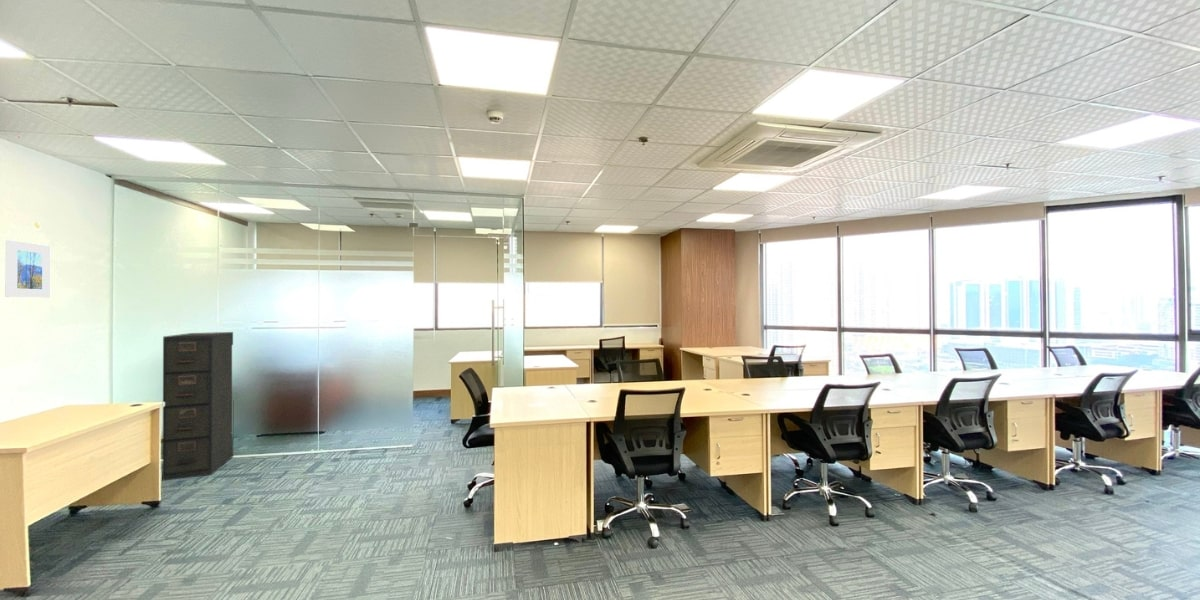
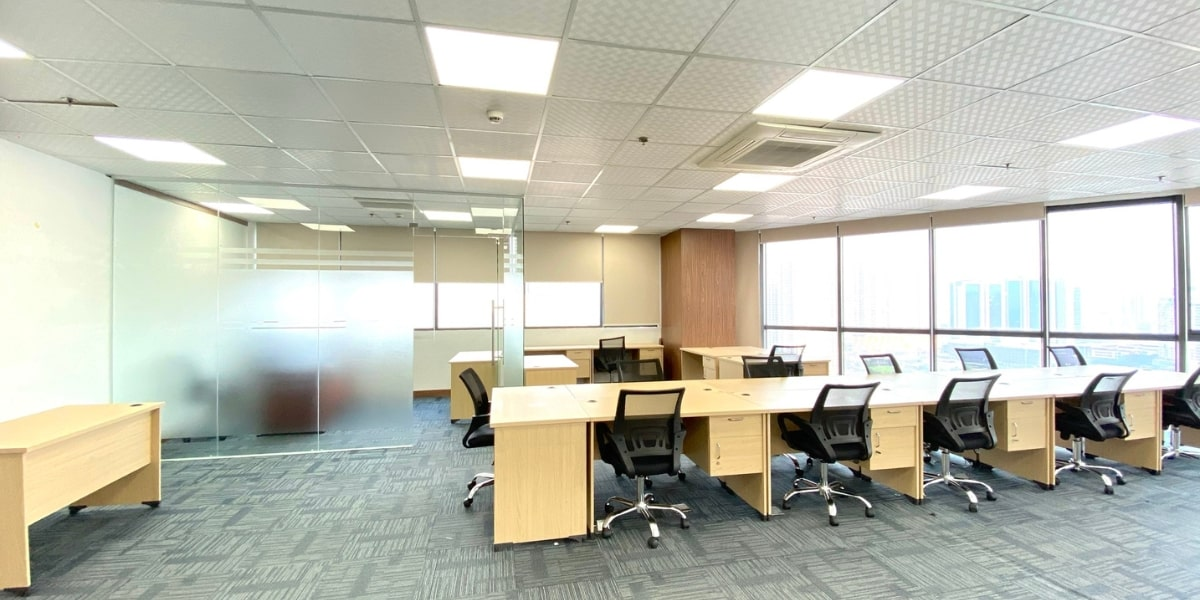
- filing cabinet (199, 401)
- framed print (29, 270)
